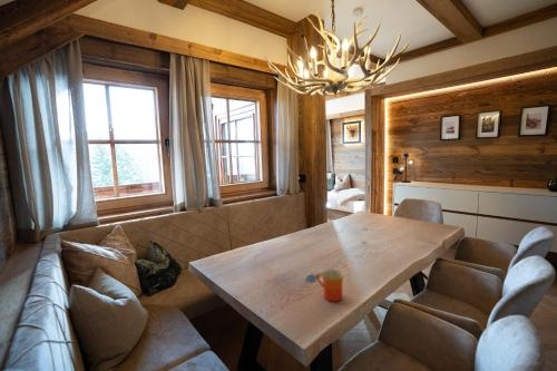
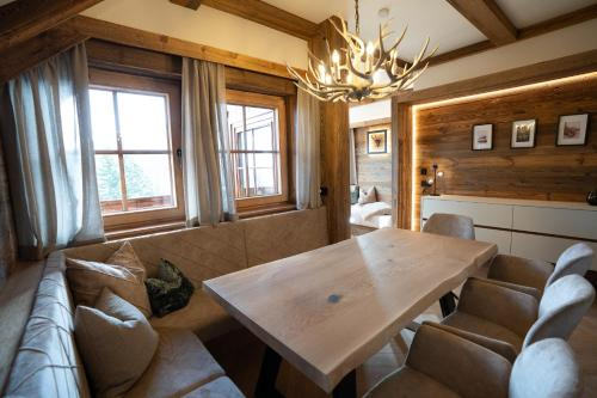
- mug (330, 285)
